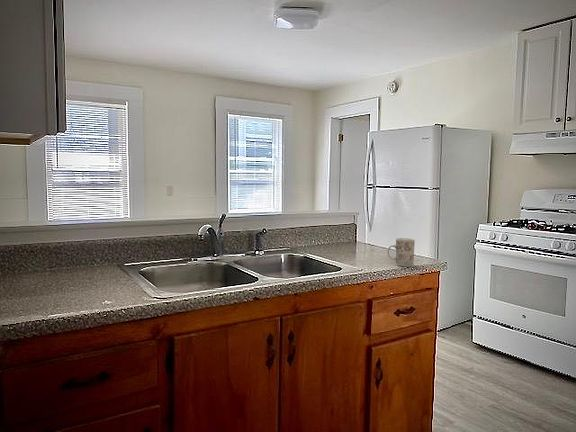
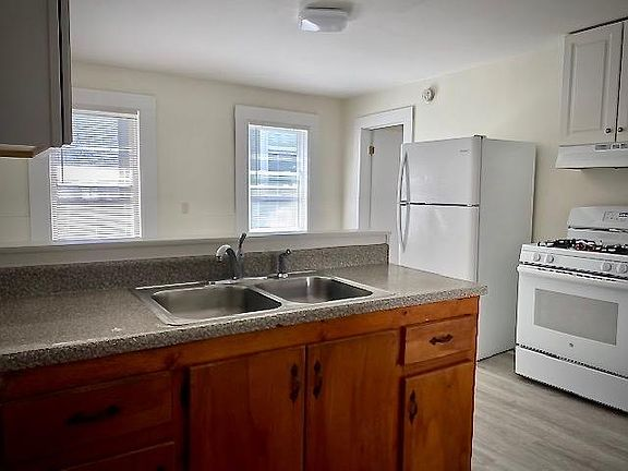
- mug (402, 251)
